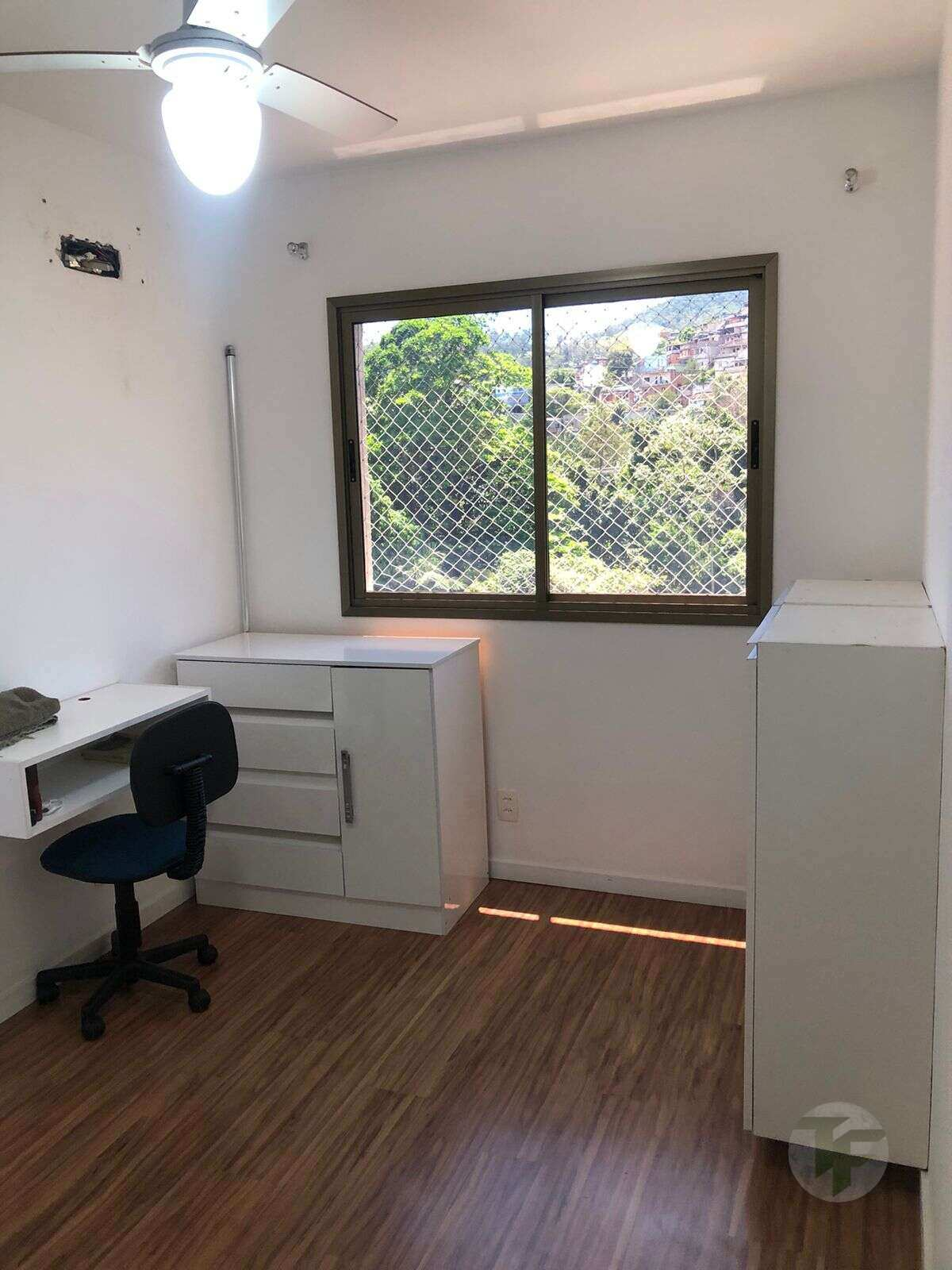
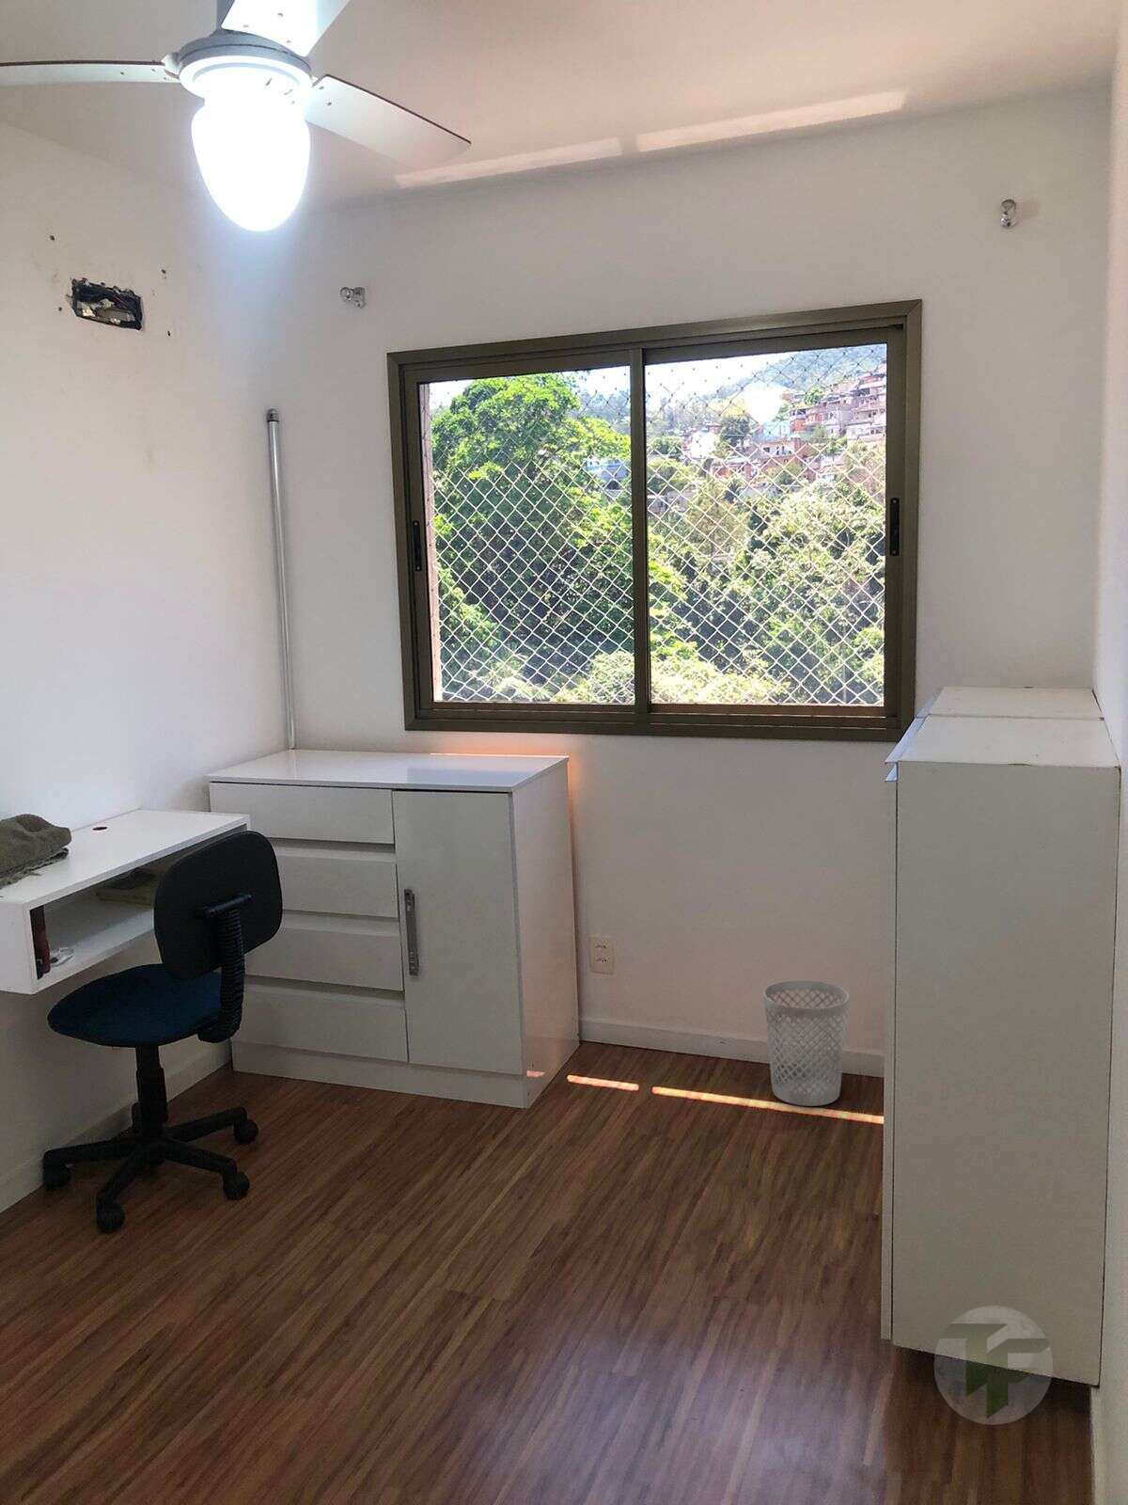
+ wastebasket (806, 1042)
